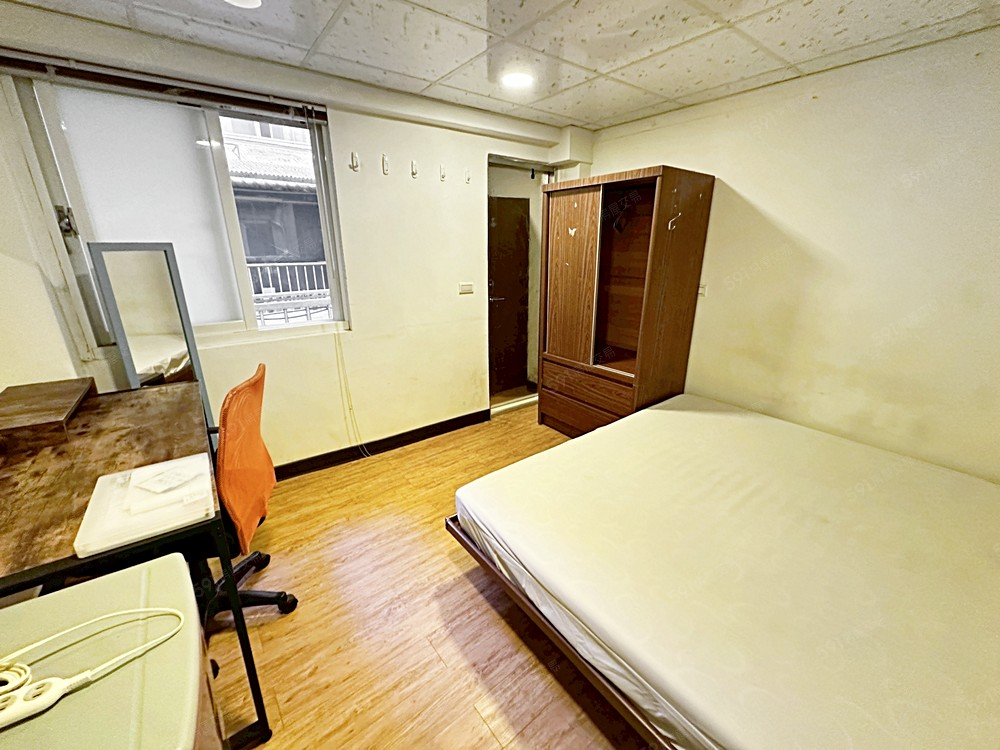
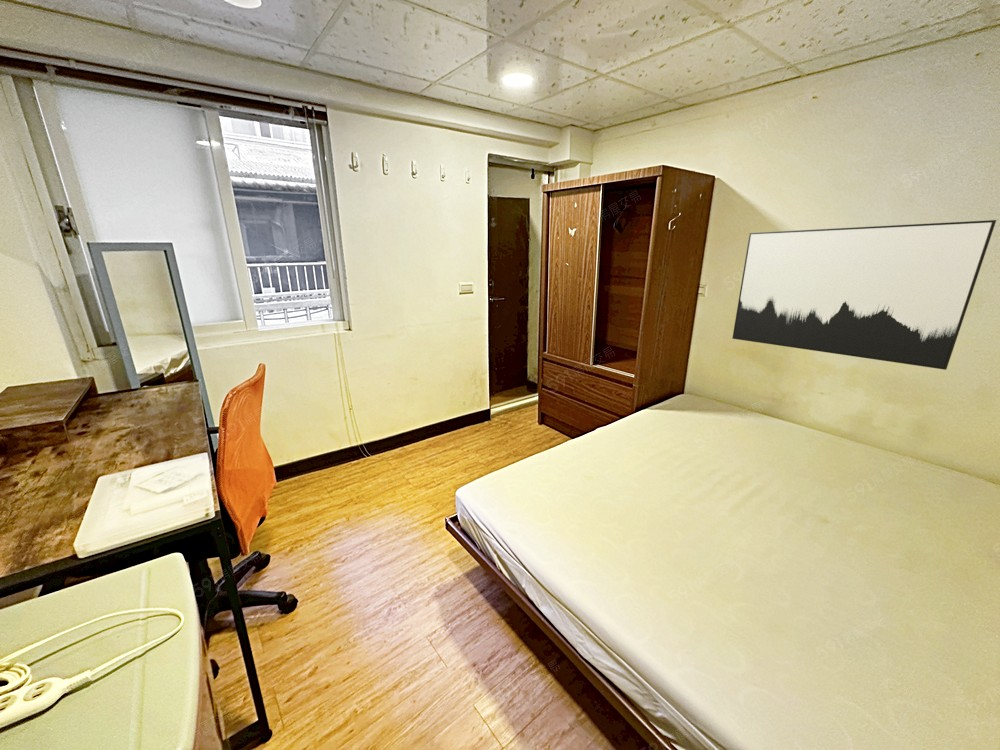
+ wall art (835, 292)
